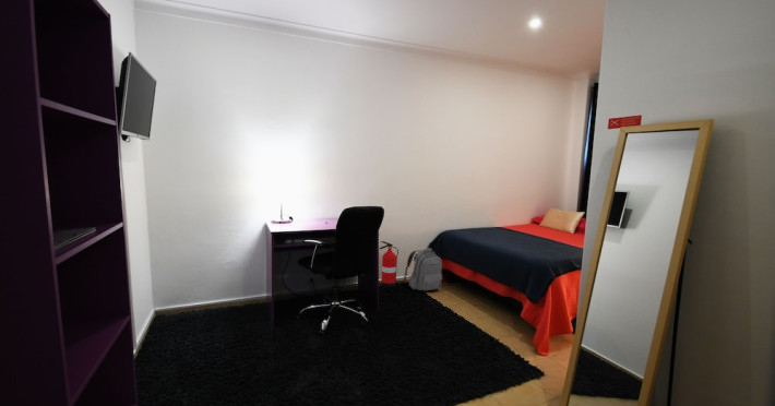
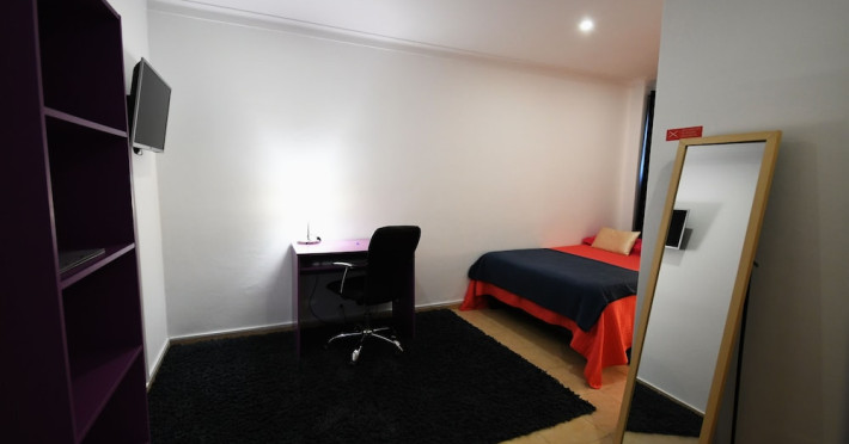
- backpack (425, 267)
- fire extinguisher (389, 263)
